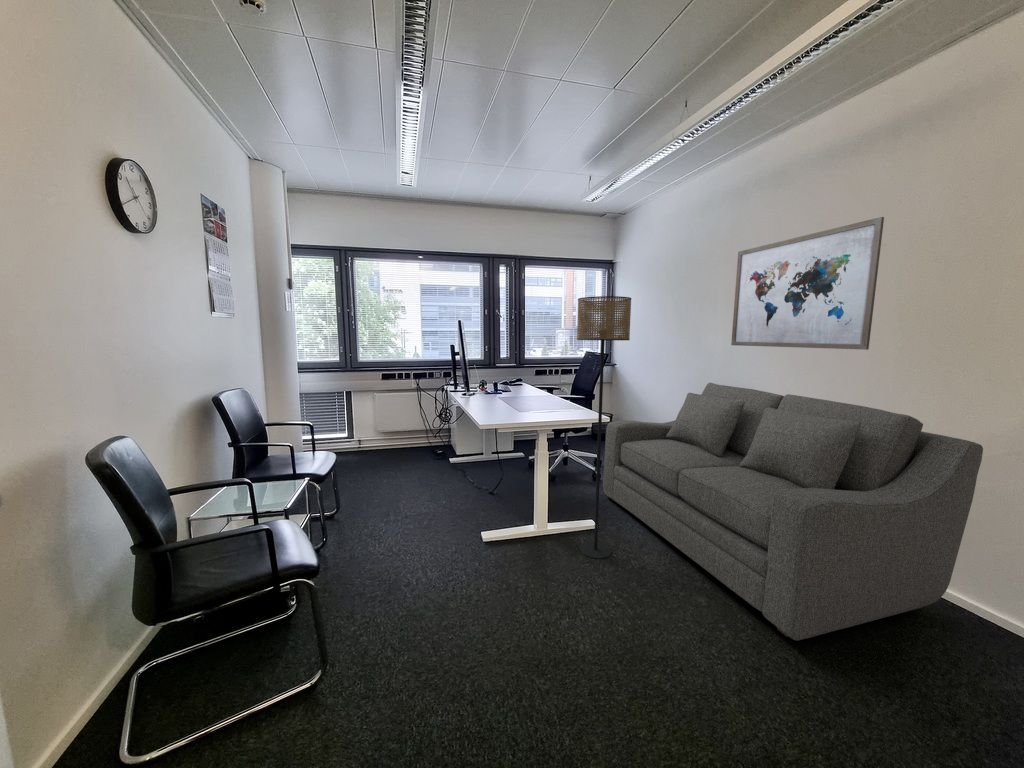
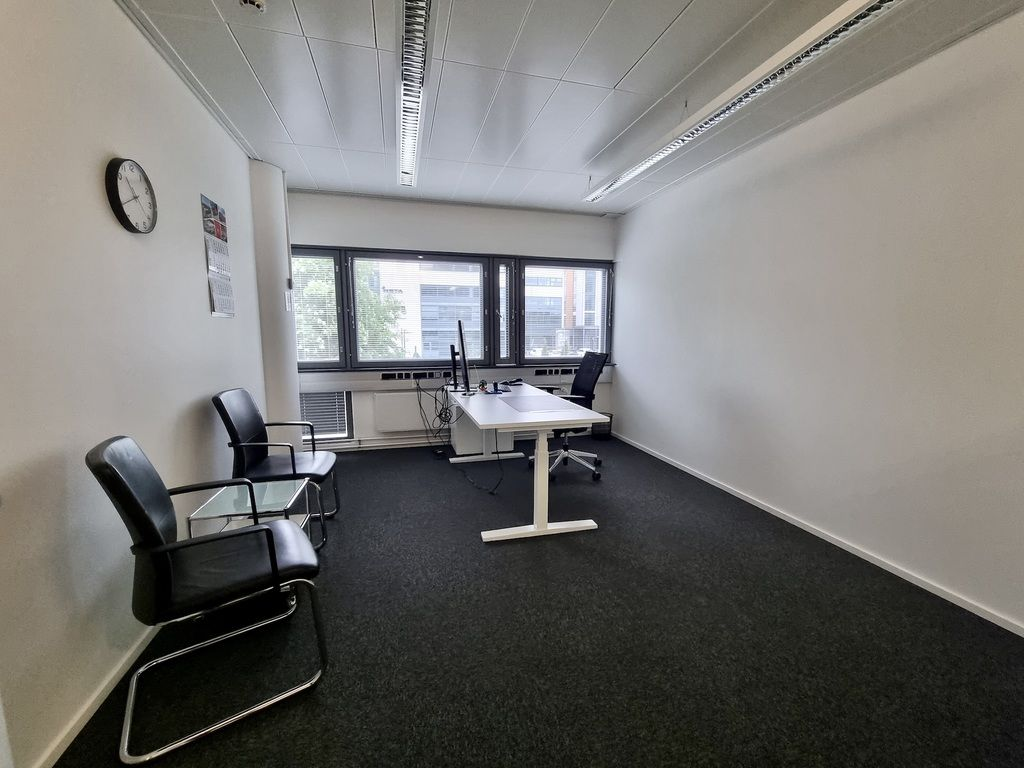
- sofa (741, 468)
- floor lamp (599, 429)
- wall art (793, 293)
